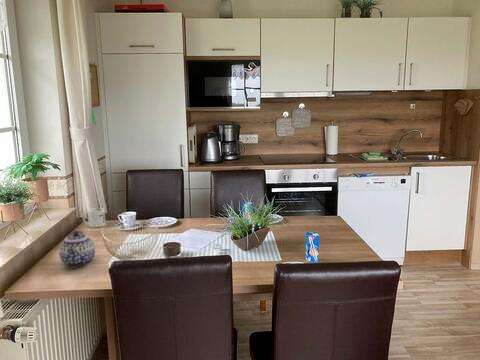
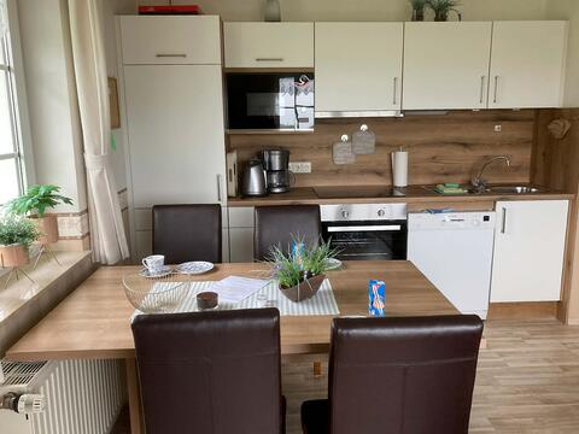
- teapot (77, 247)
- mug (93, 217)
